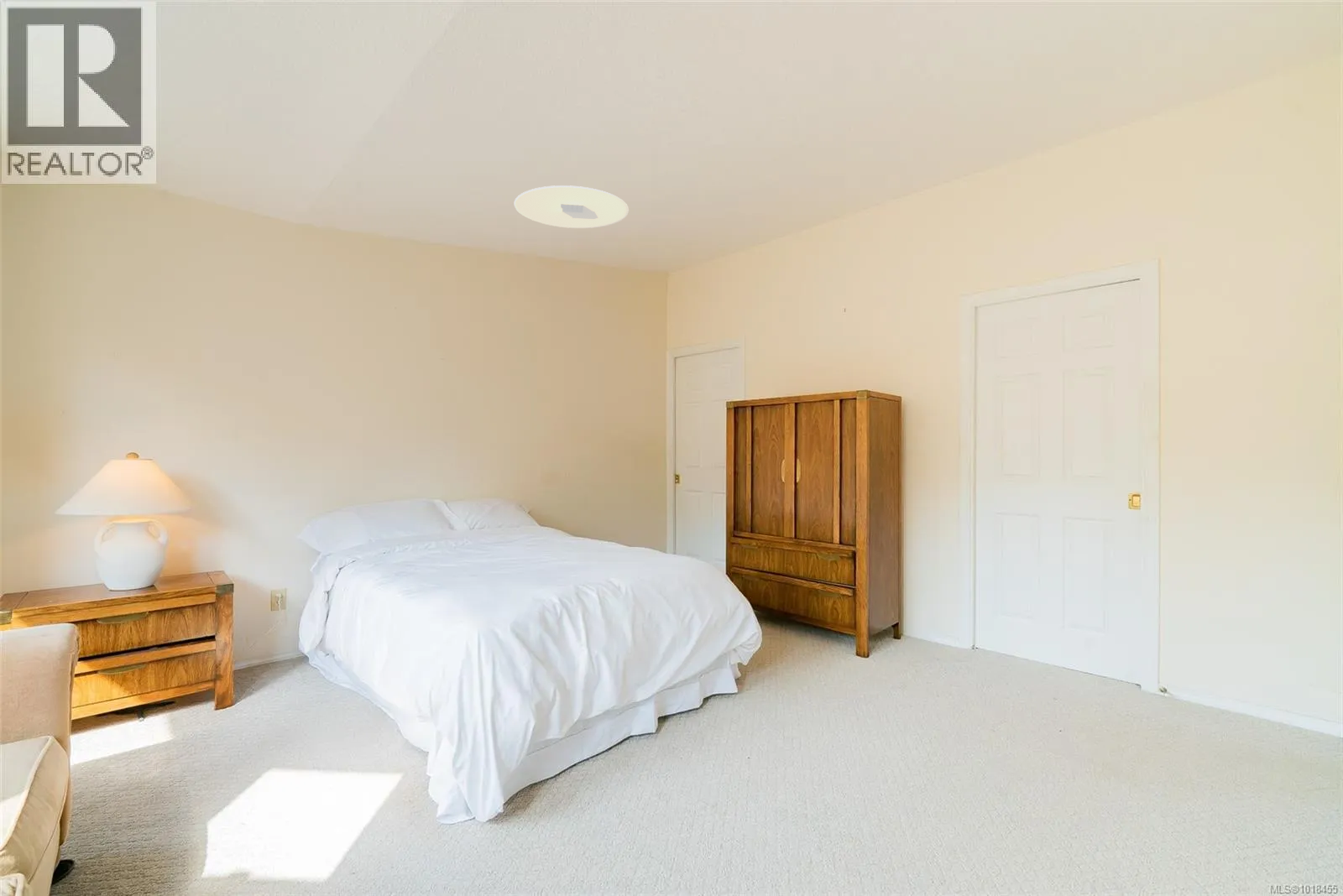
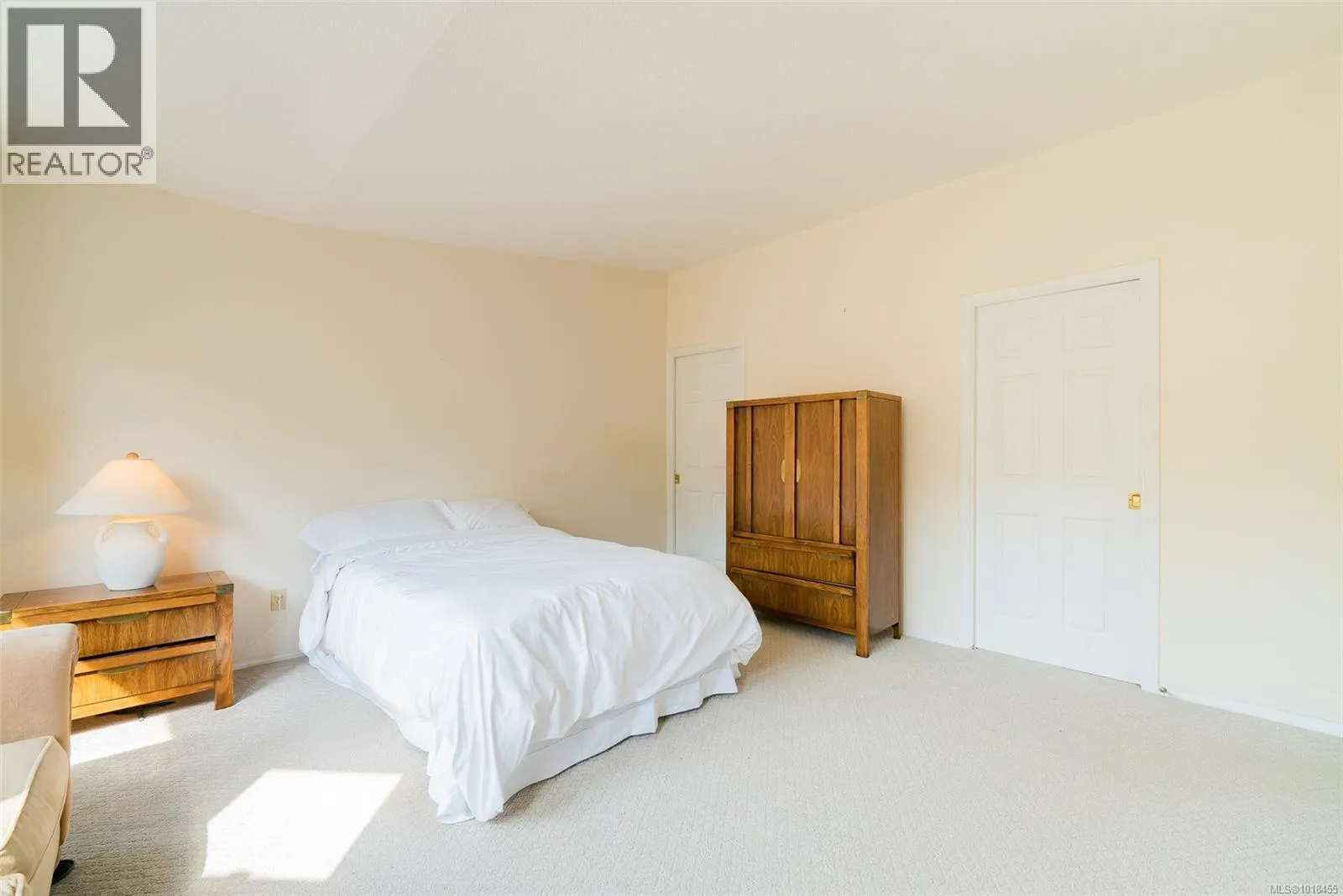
- ceiling light (572, 203)
